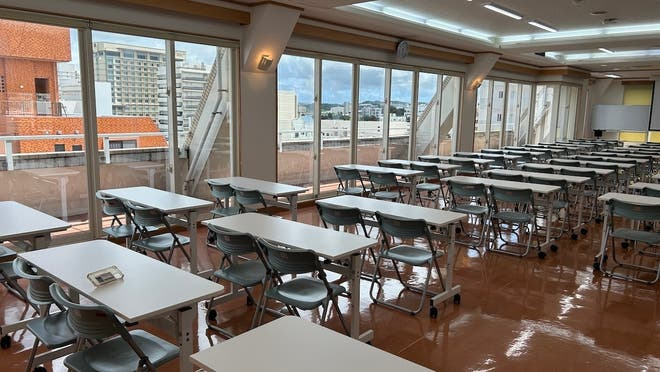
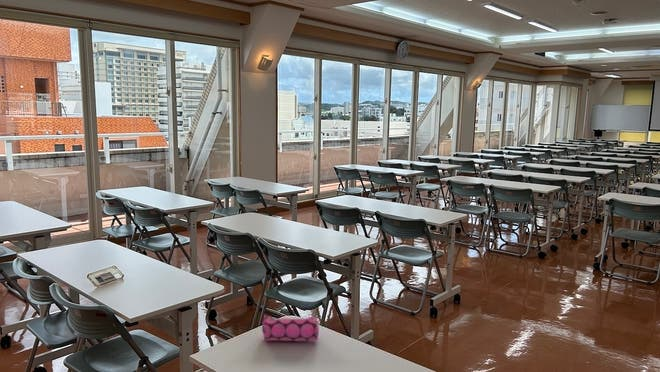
+ pencil case (290, 327)
